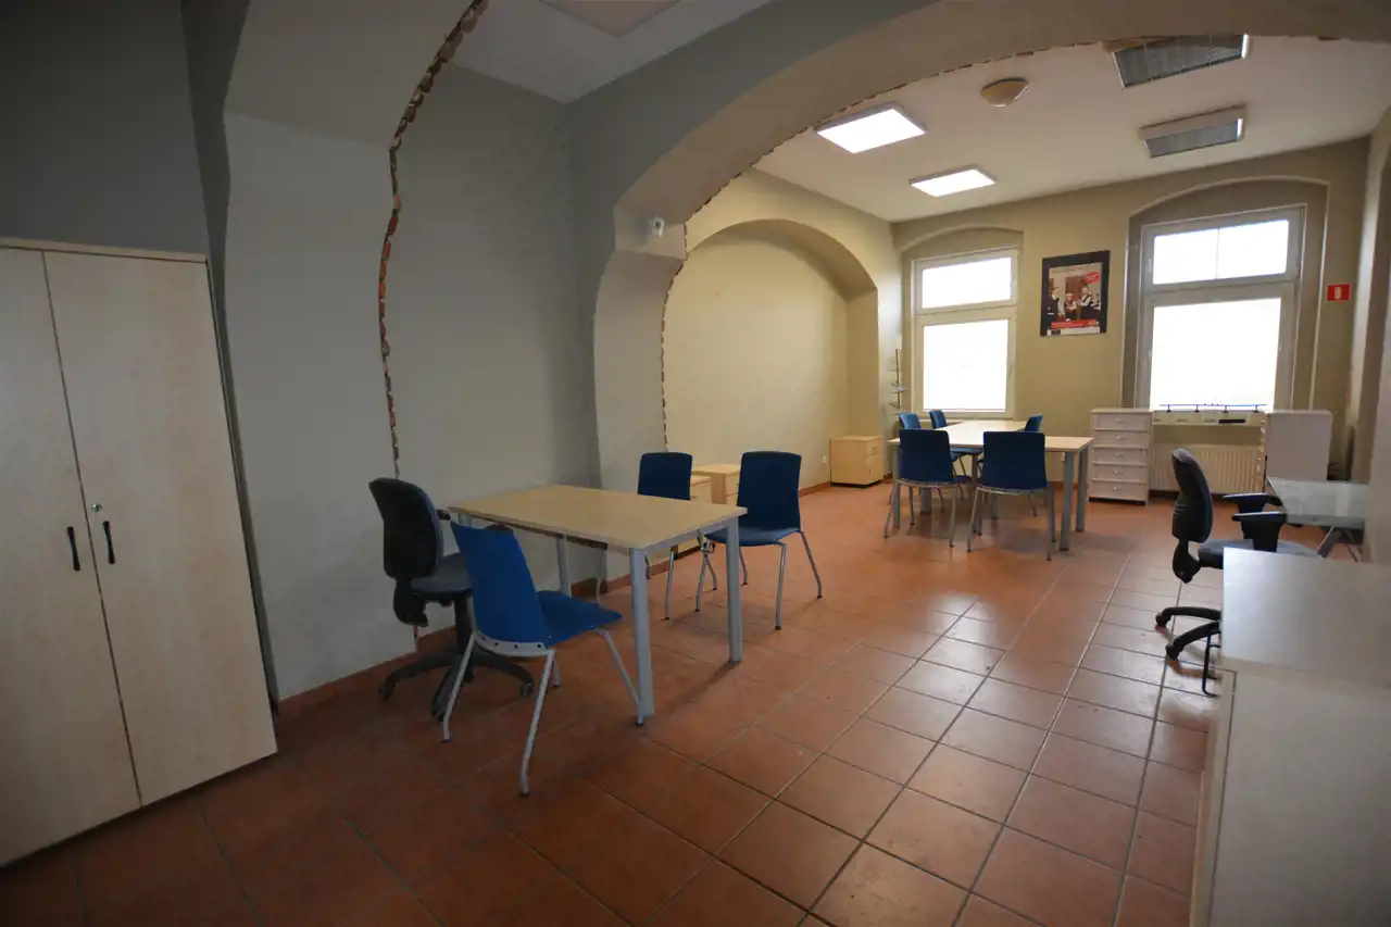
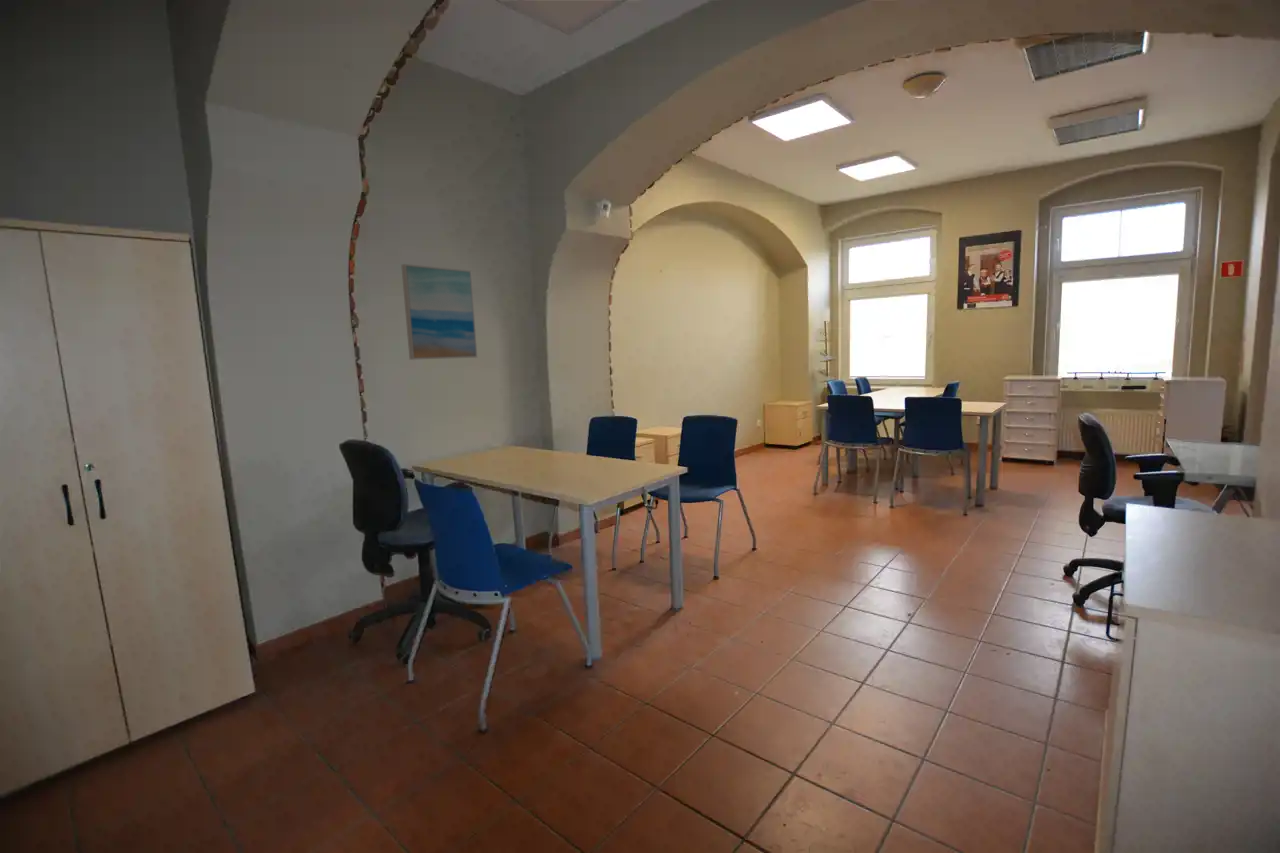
+ wall art (441, 313)
